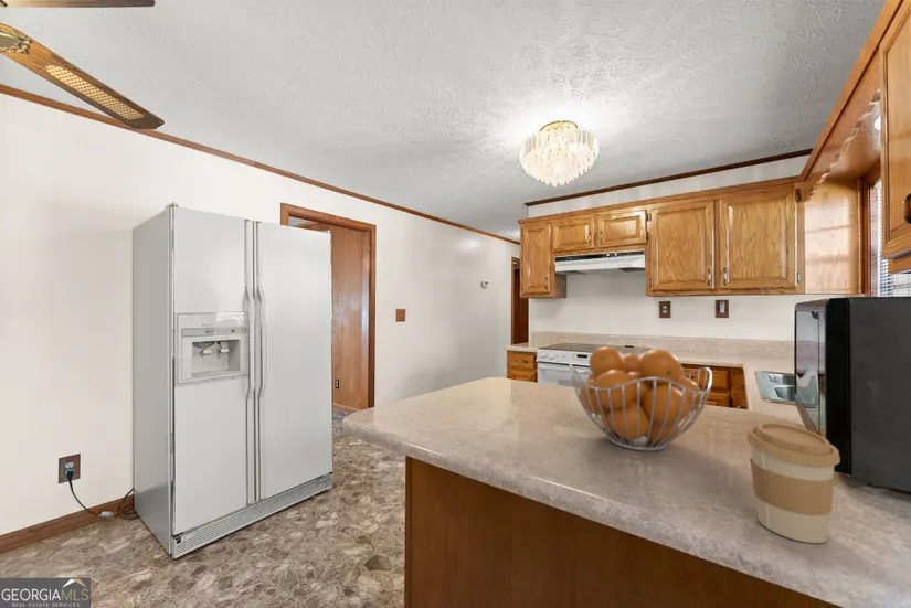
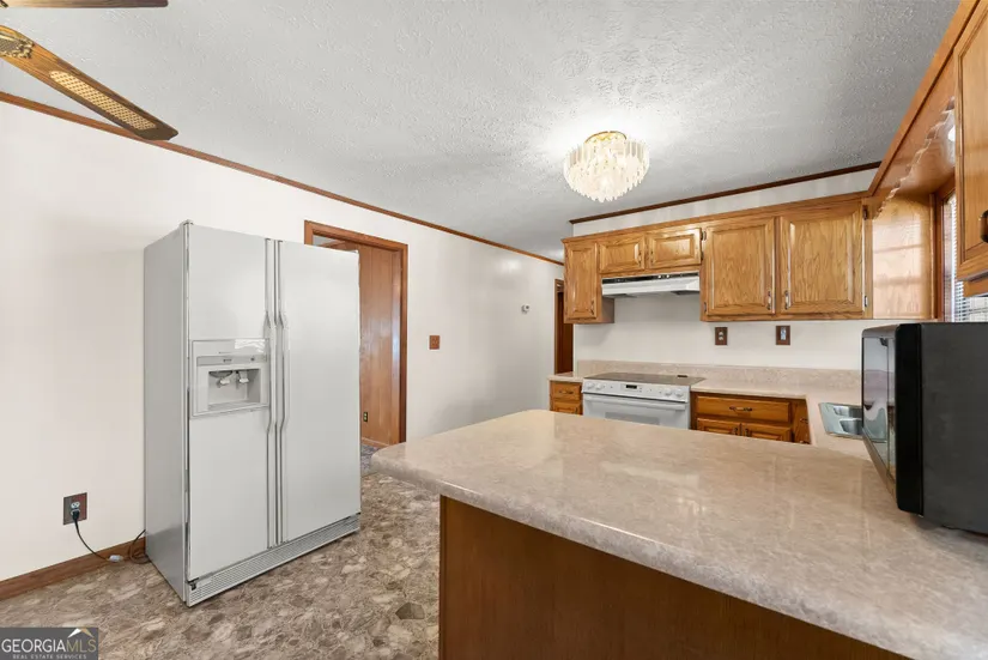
- fruit basket (636, 394)
- coffee cup (791, 478)
